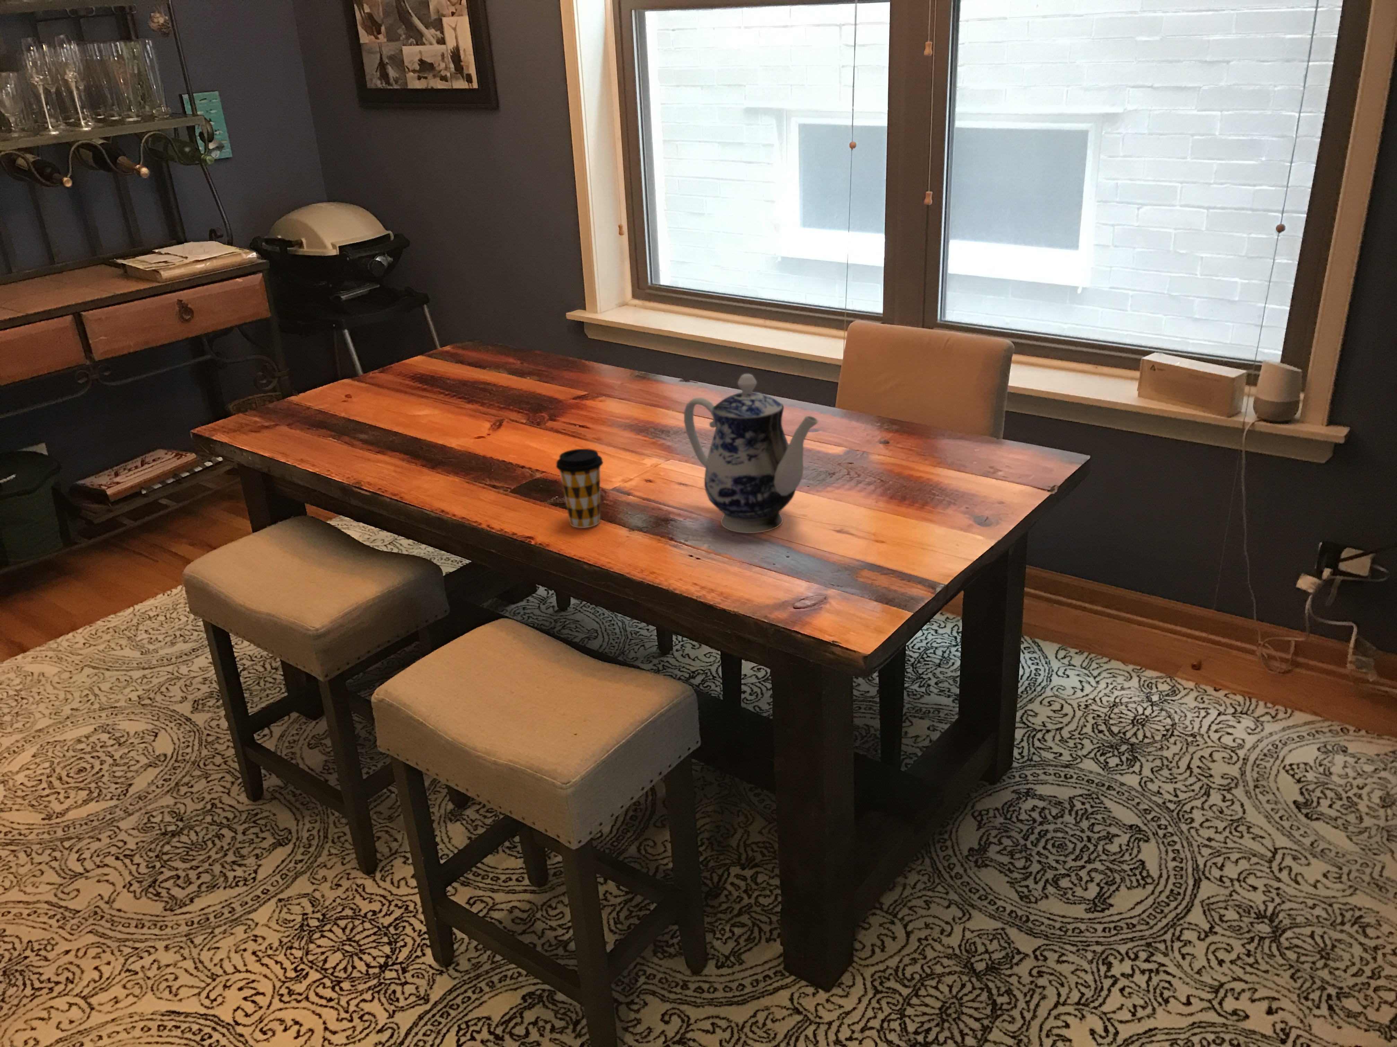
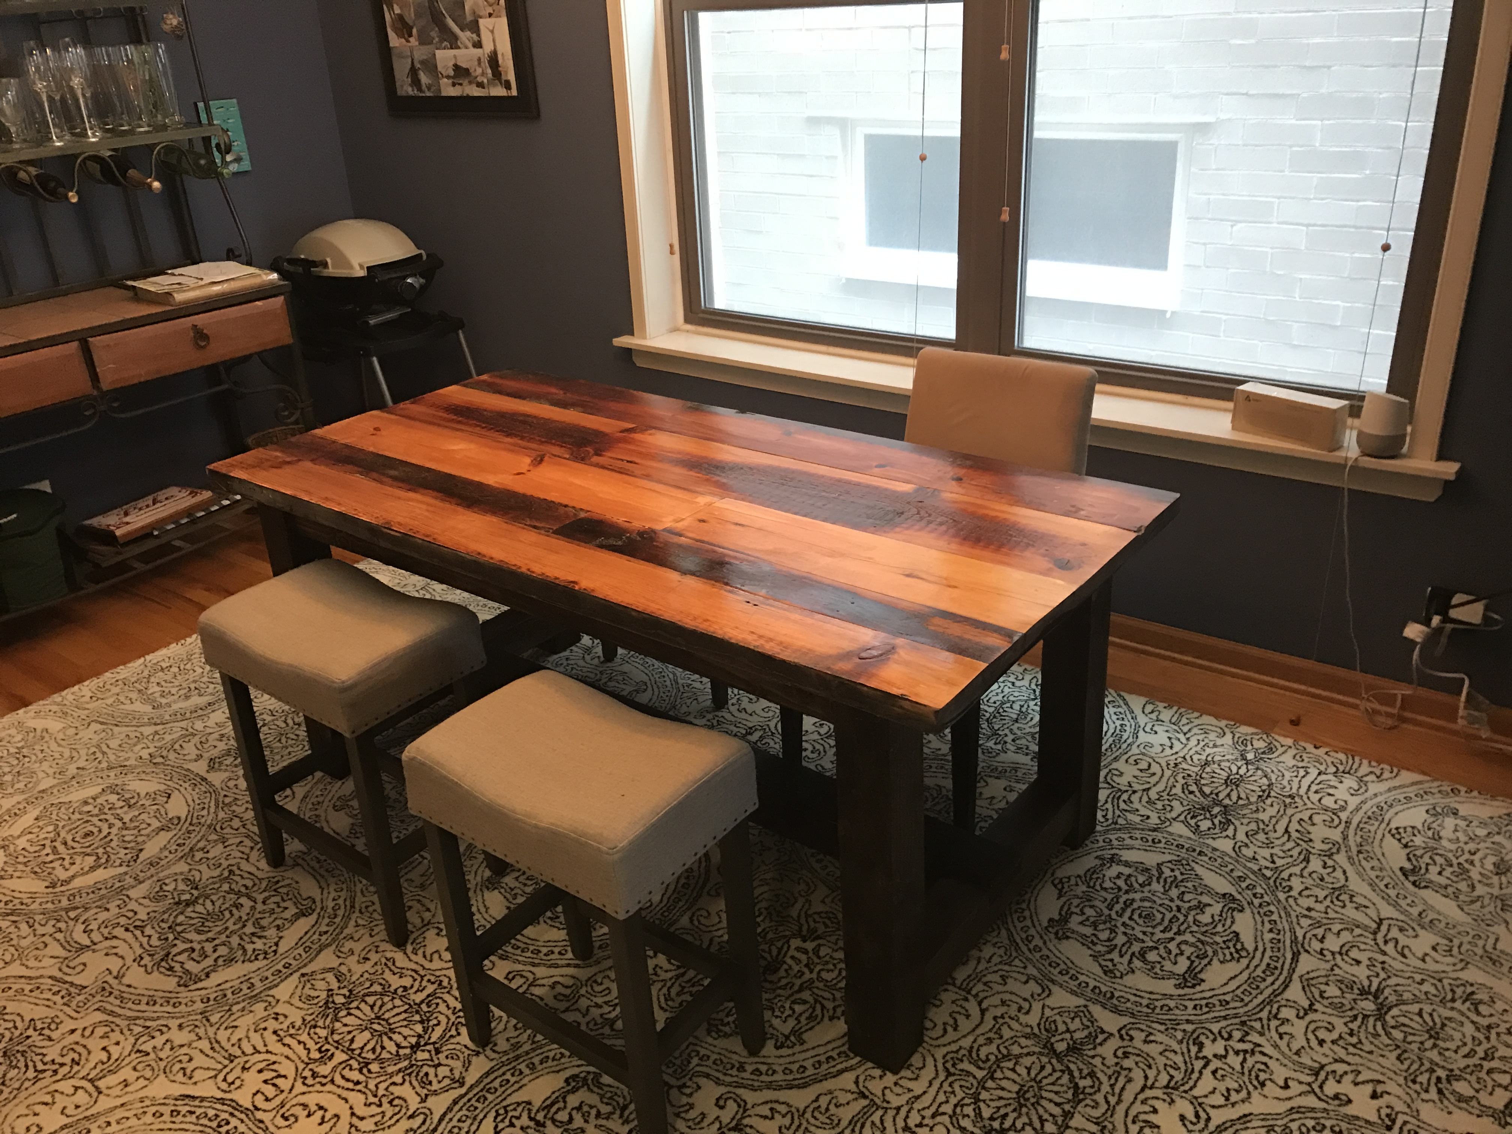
- coffee cup (582, 489)
- teapot (749, 450)
